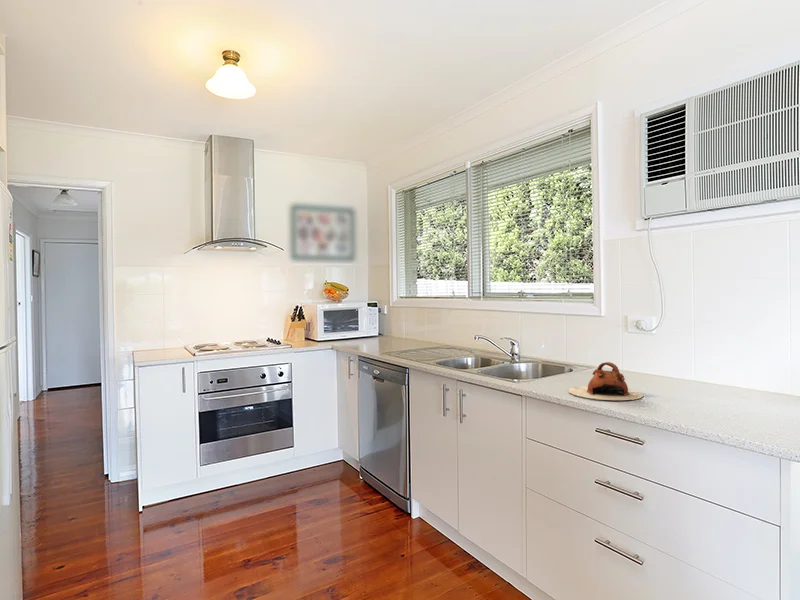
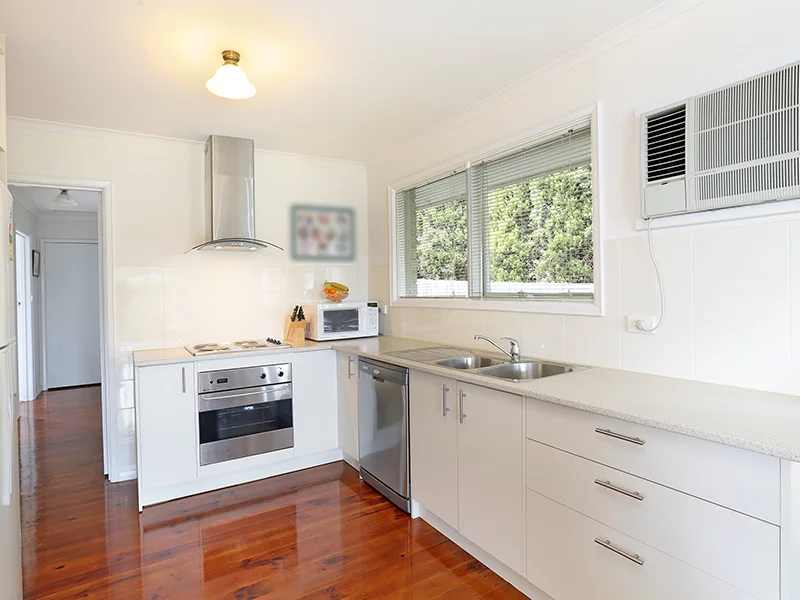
- teapot (604, 377)
